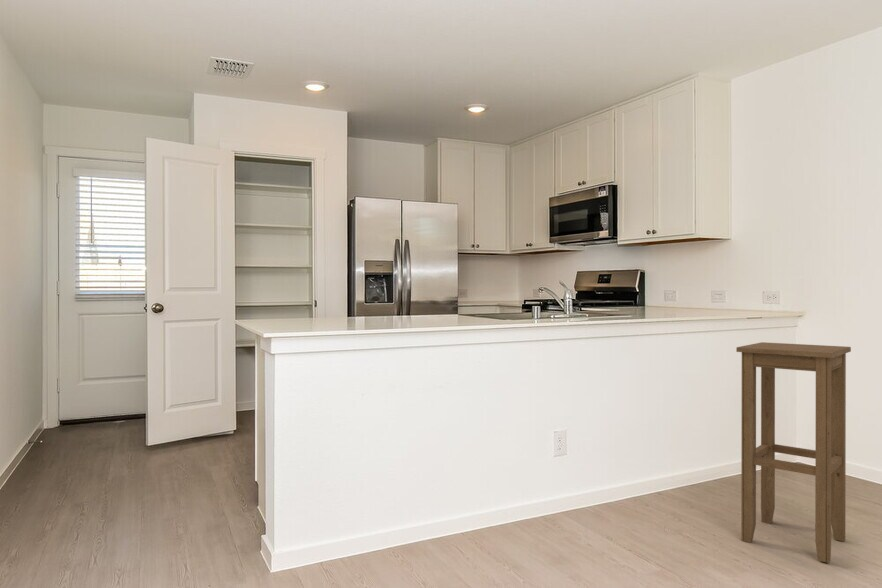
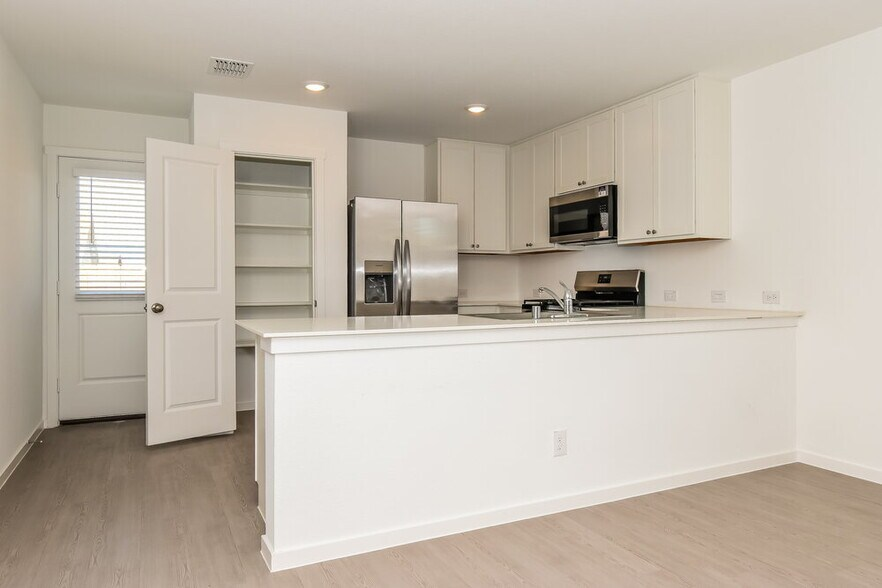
- stool (793, 447)
